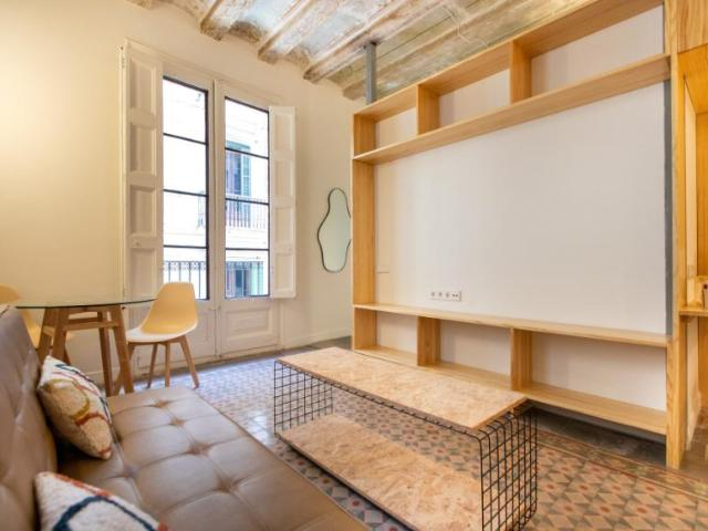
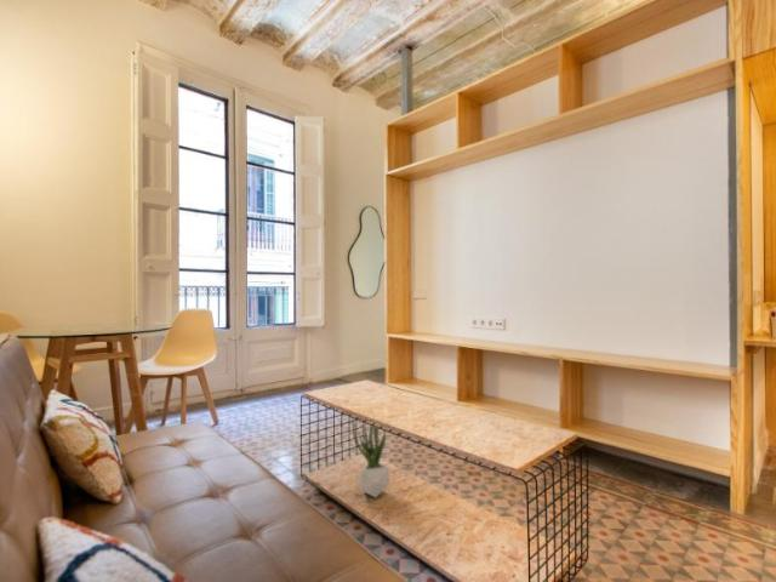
+ potted plant (370, 450)
